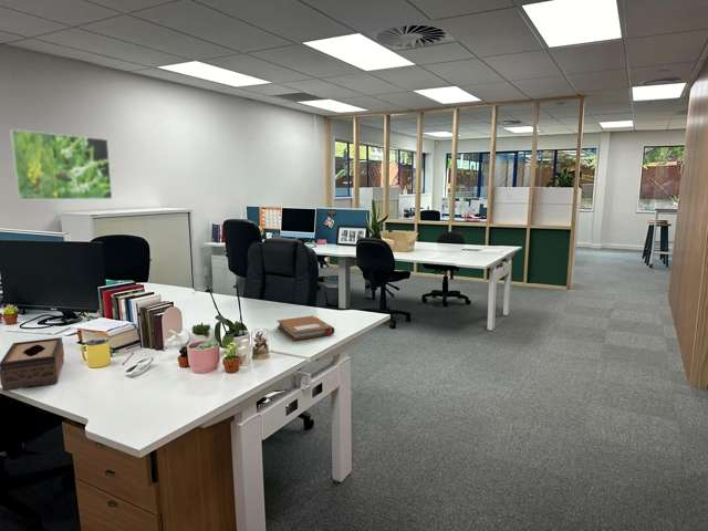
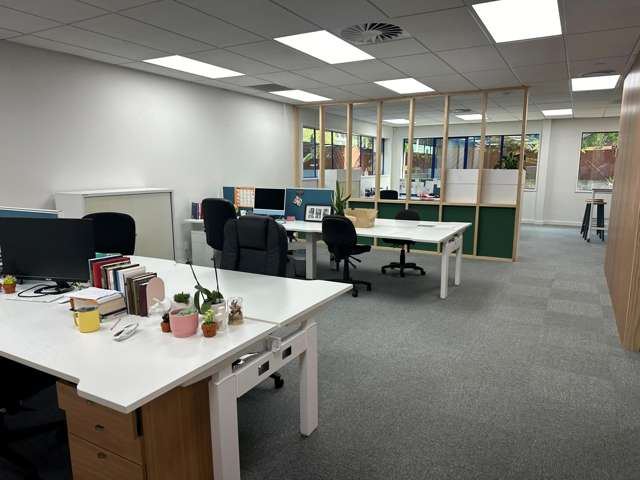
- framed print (65, 167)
- notebook (305, 326)
- tissue box (34, 362)
